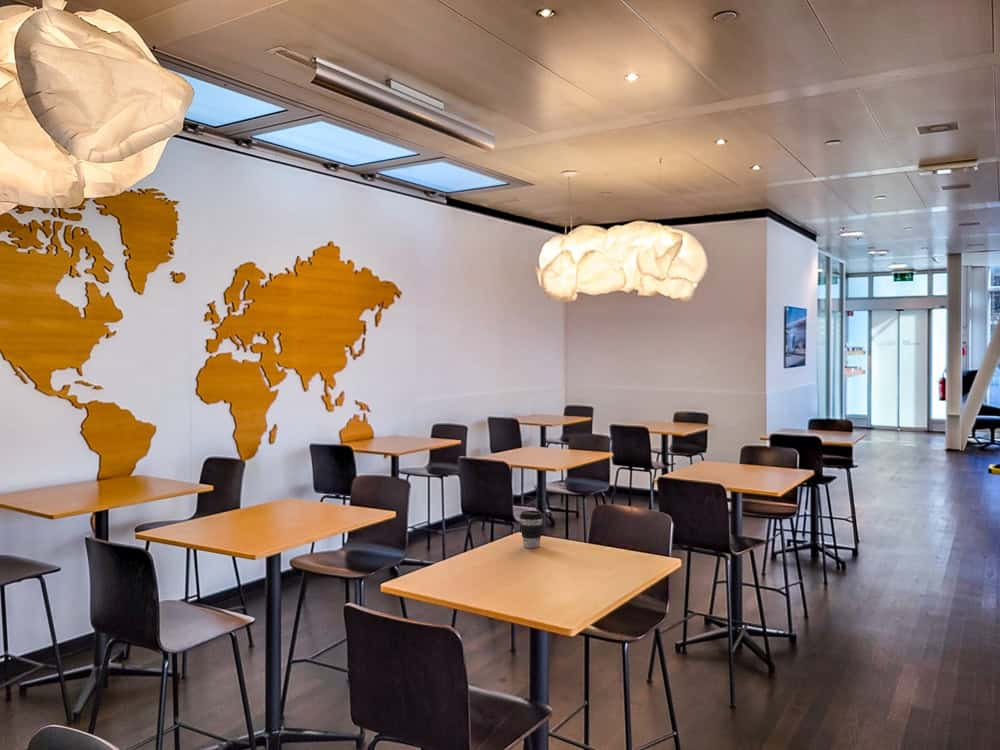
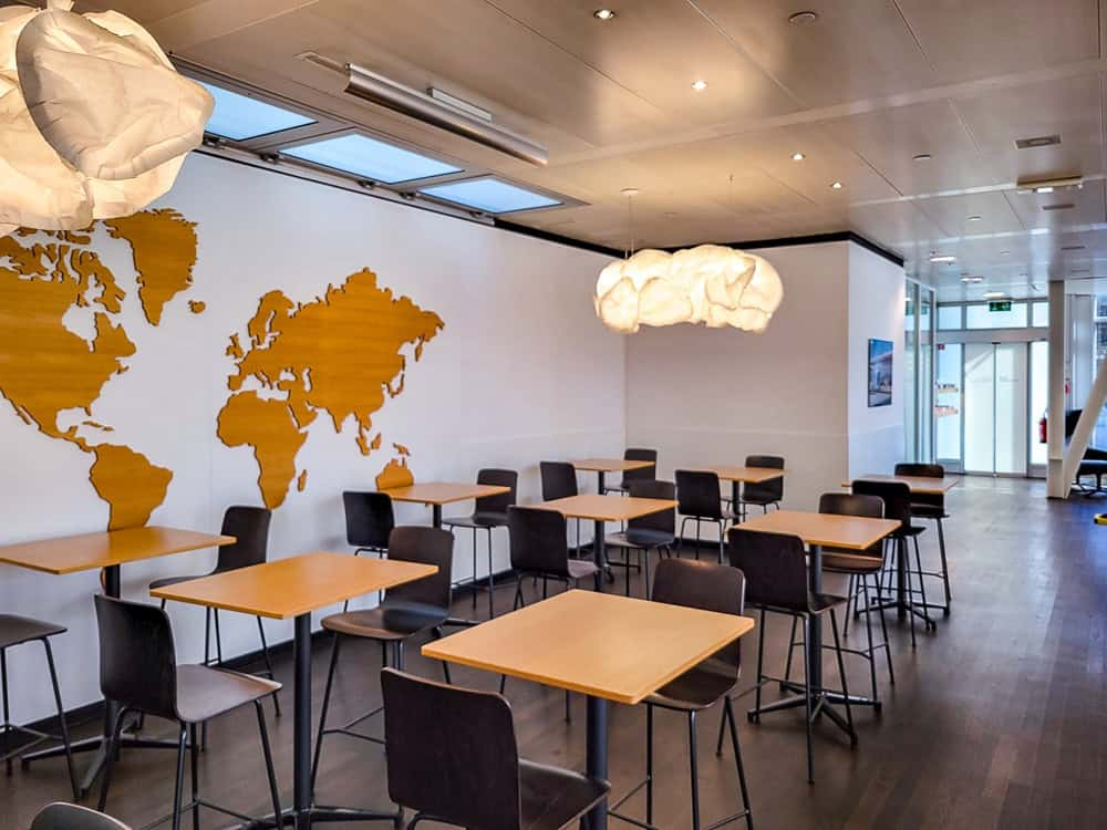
- coffee cup (531, 529)
